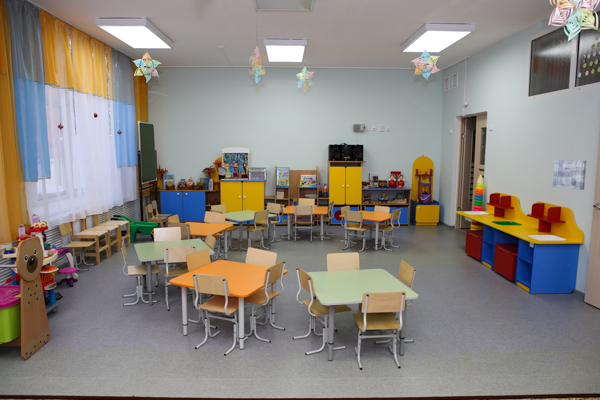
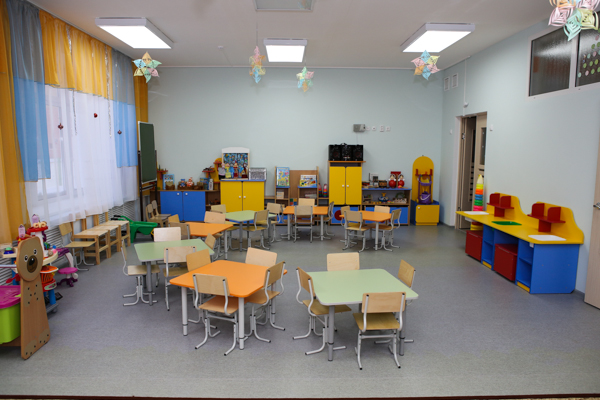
- wall art (568, 174)
